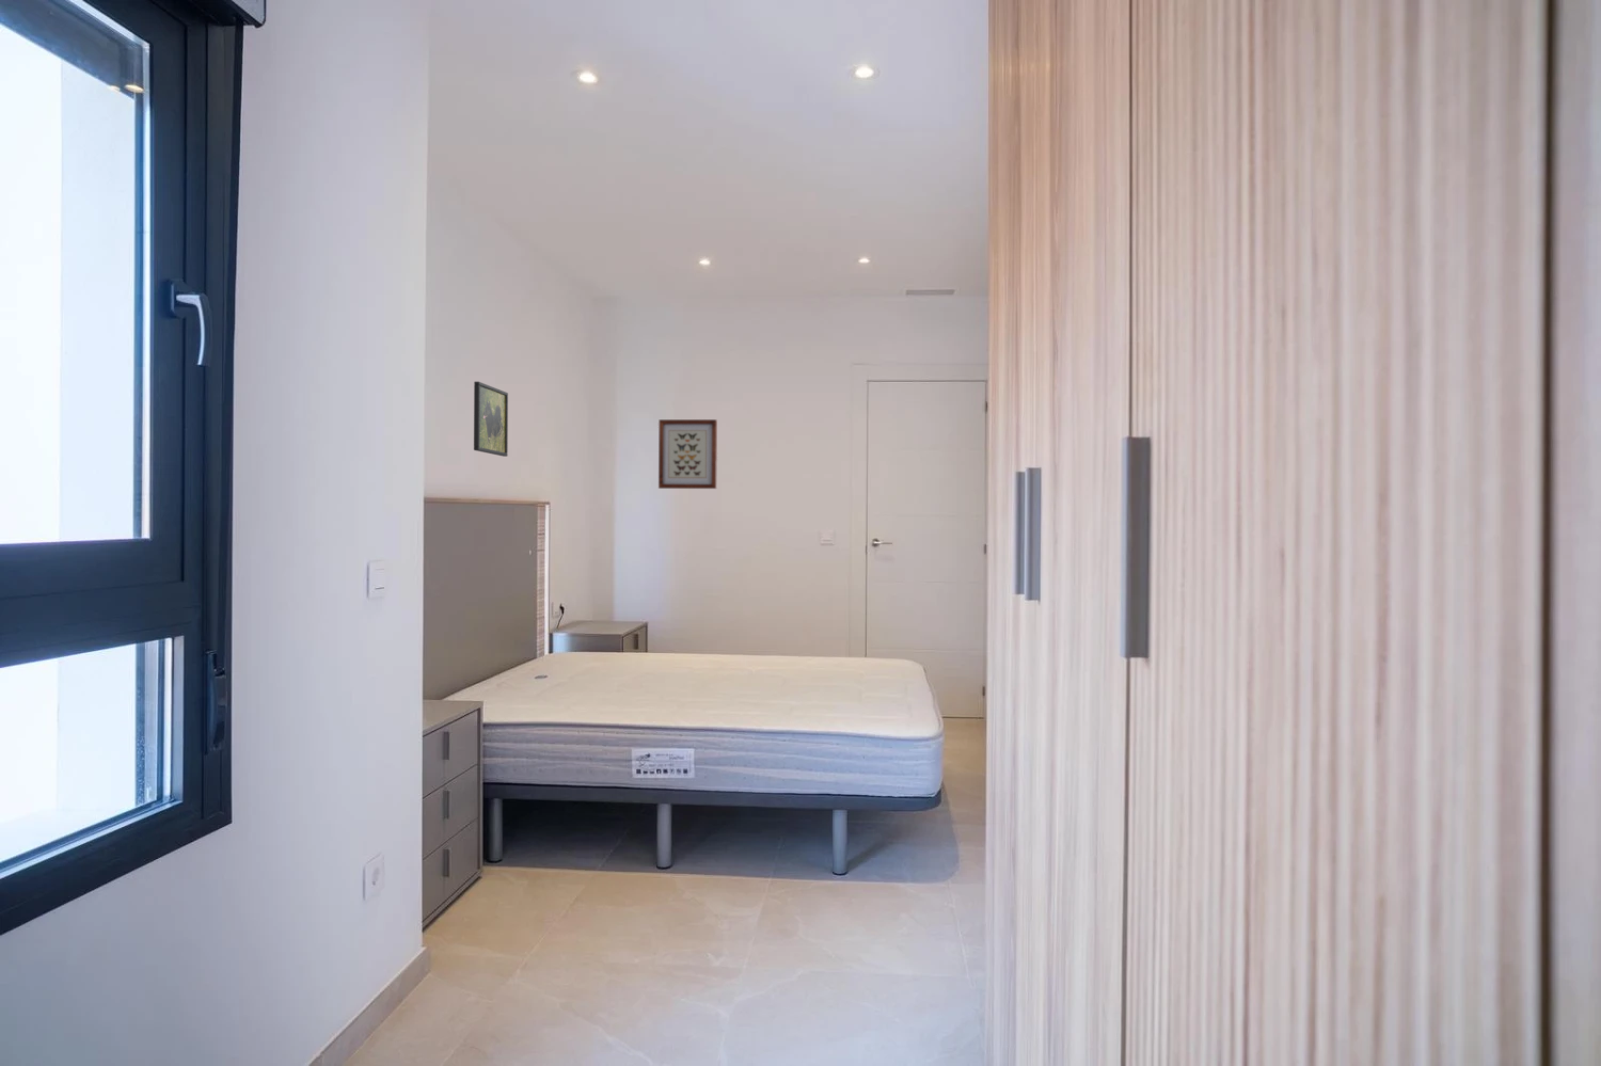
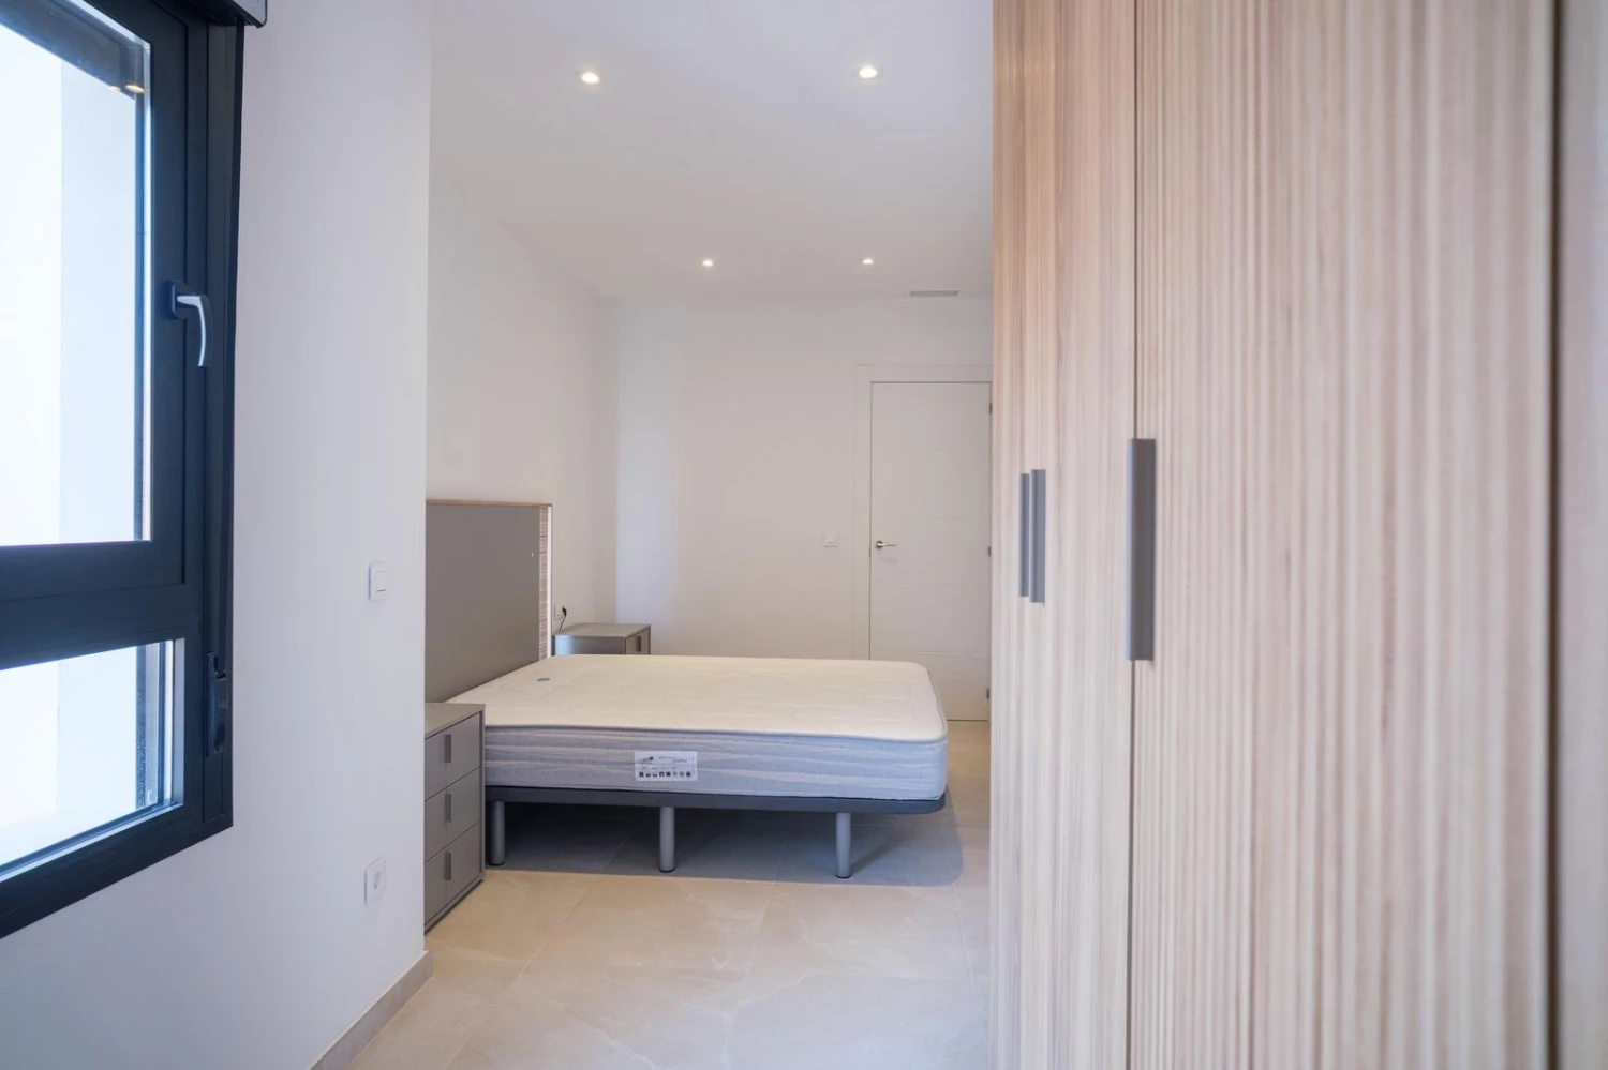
- wall art (688, 453)
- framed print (491, 420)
